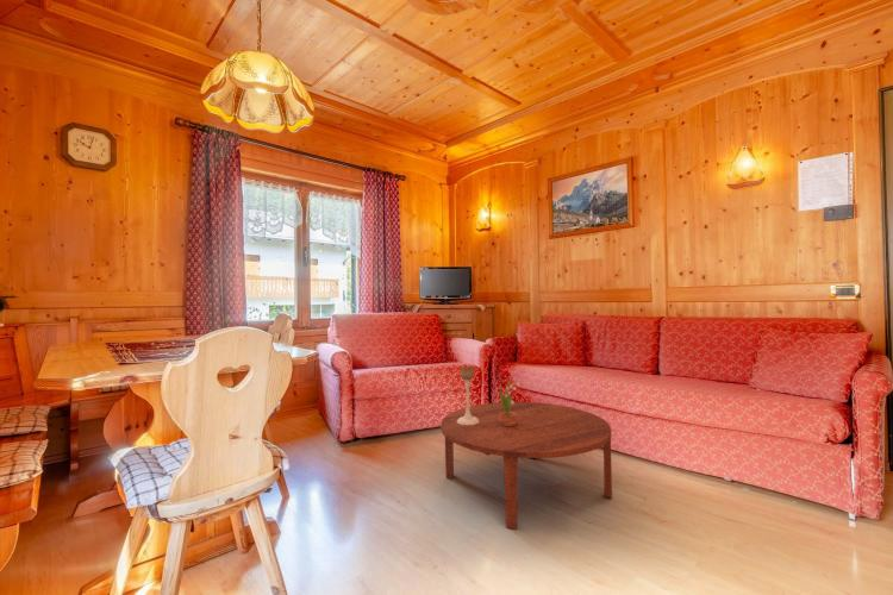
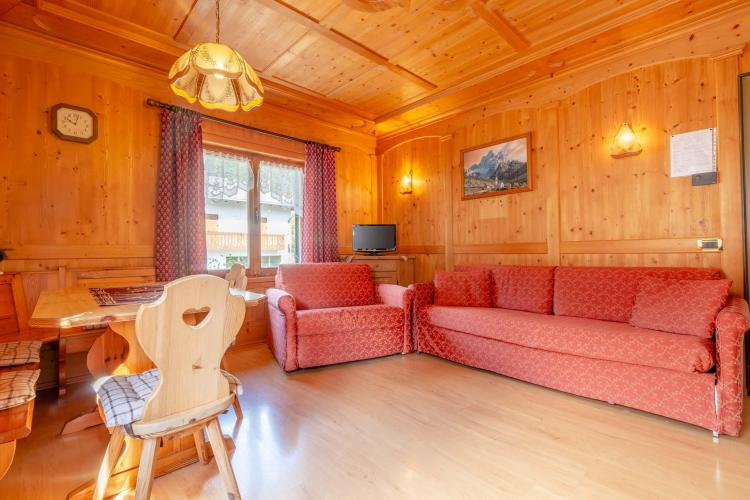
- candle holder (467, 394)
- potted flower (508, 401)
- coffee table (523, 453)
